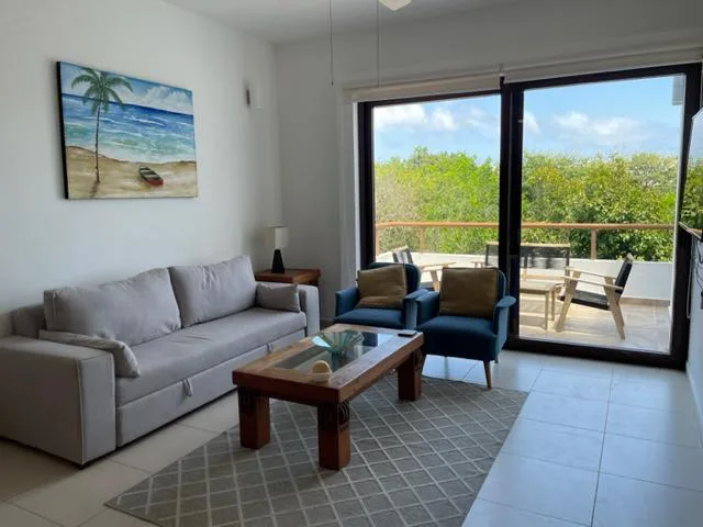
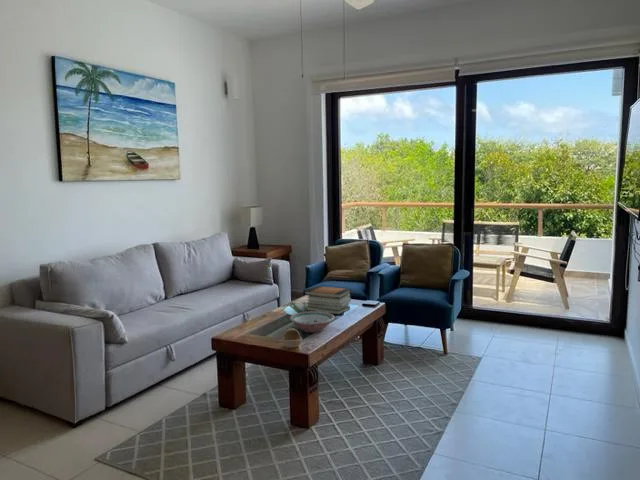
+ book stack (328, 299)
+ bowl (312, 323)
